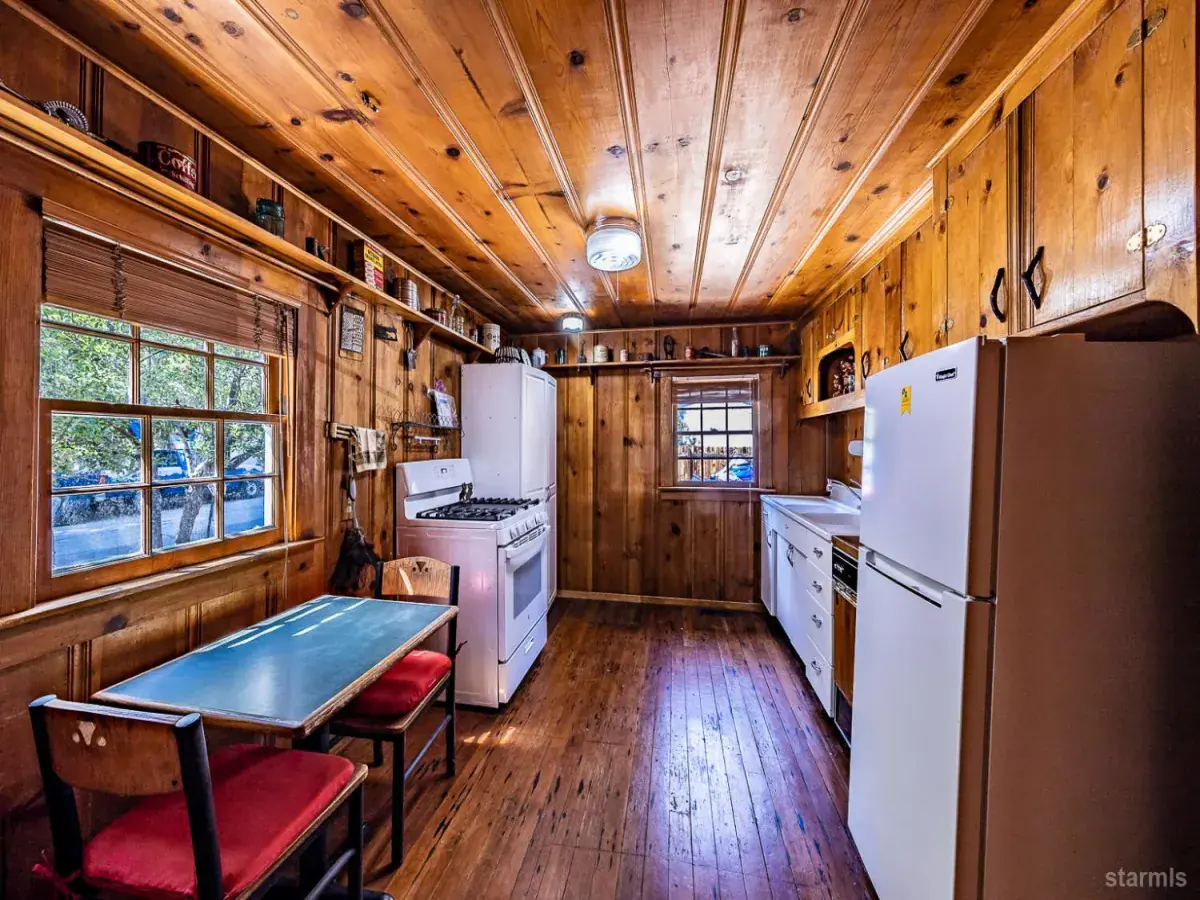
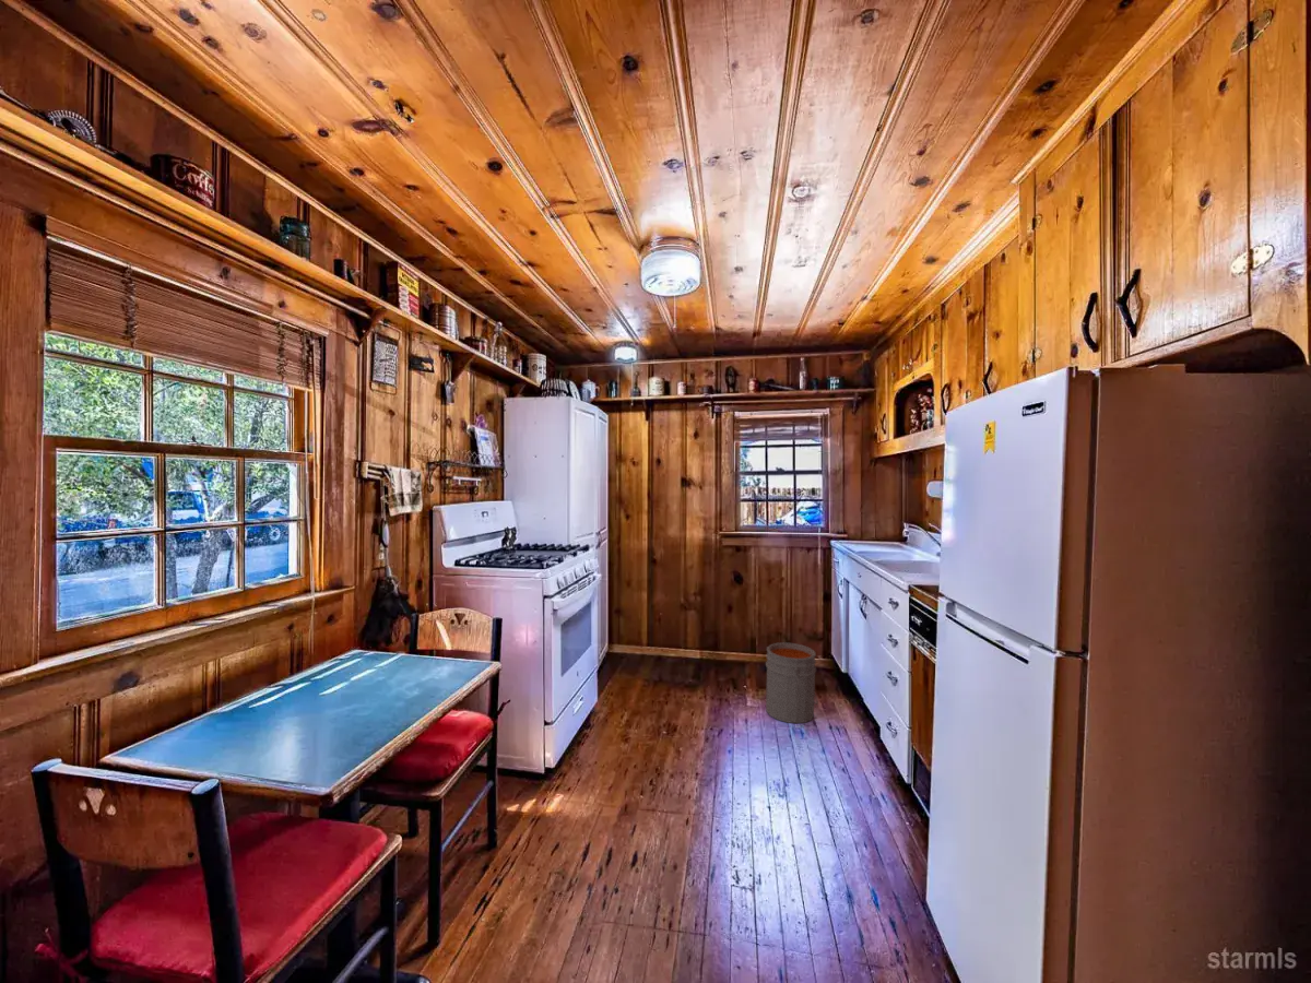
+ bucket (791, 682)
